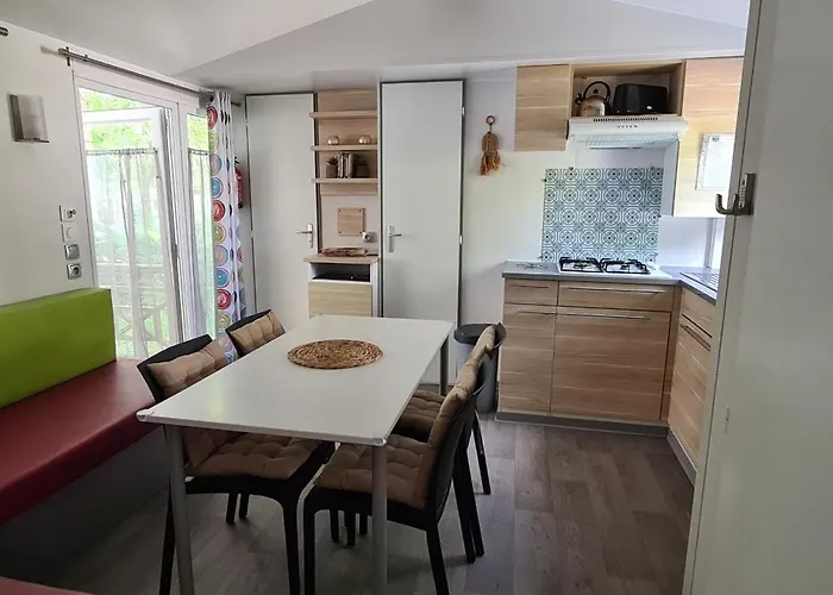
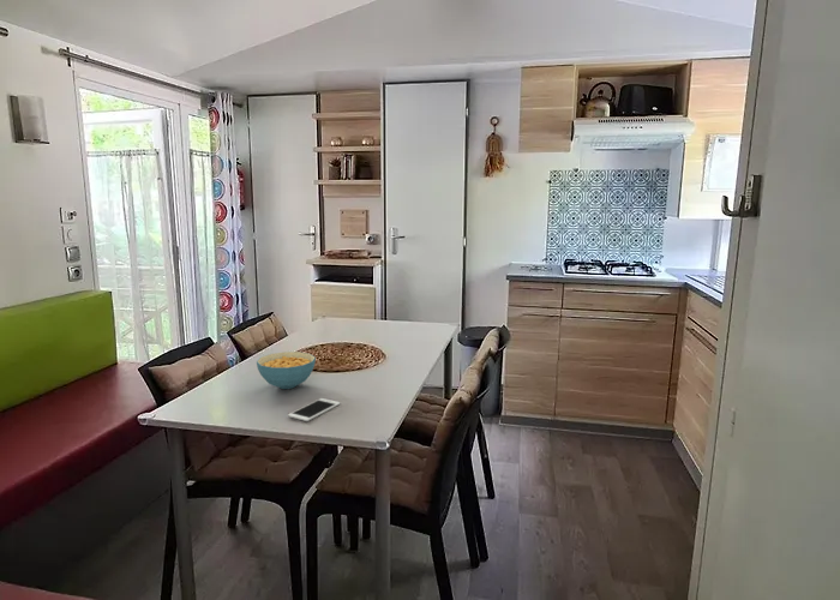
+ cereal bowl (287, 372)
+ cell phone (314, 409)
